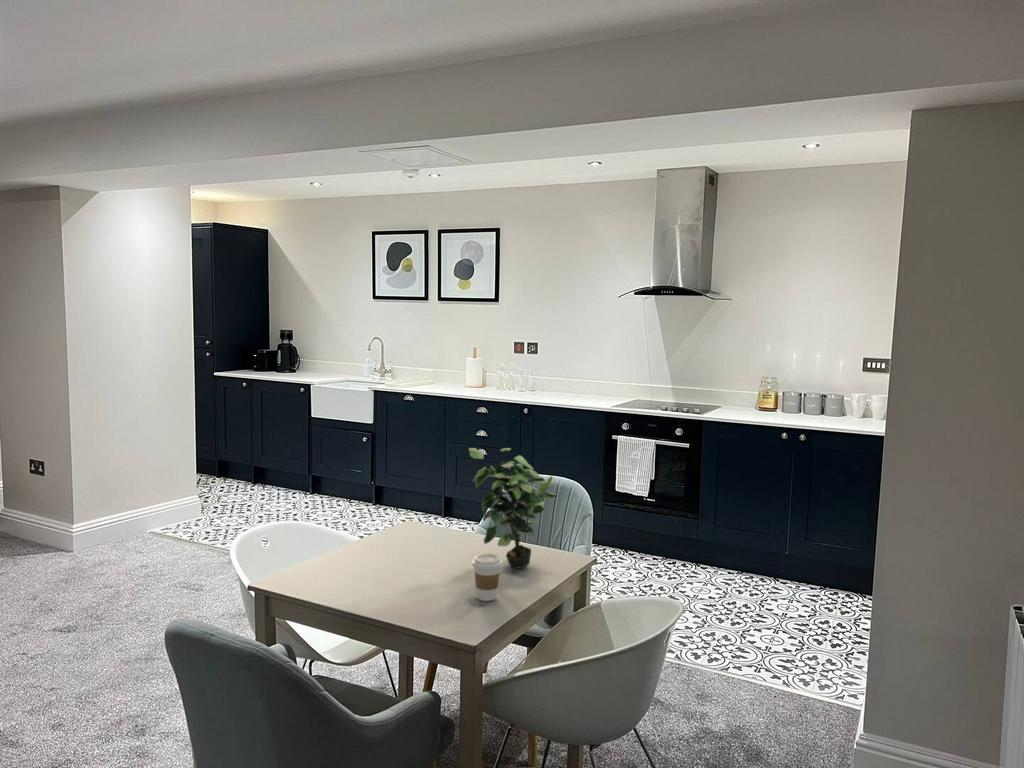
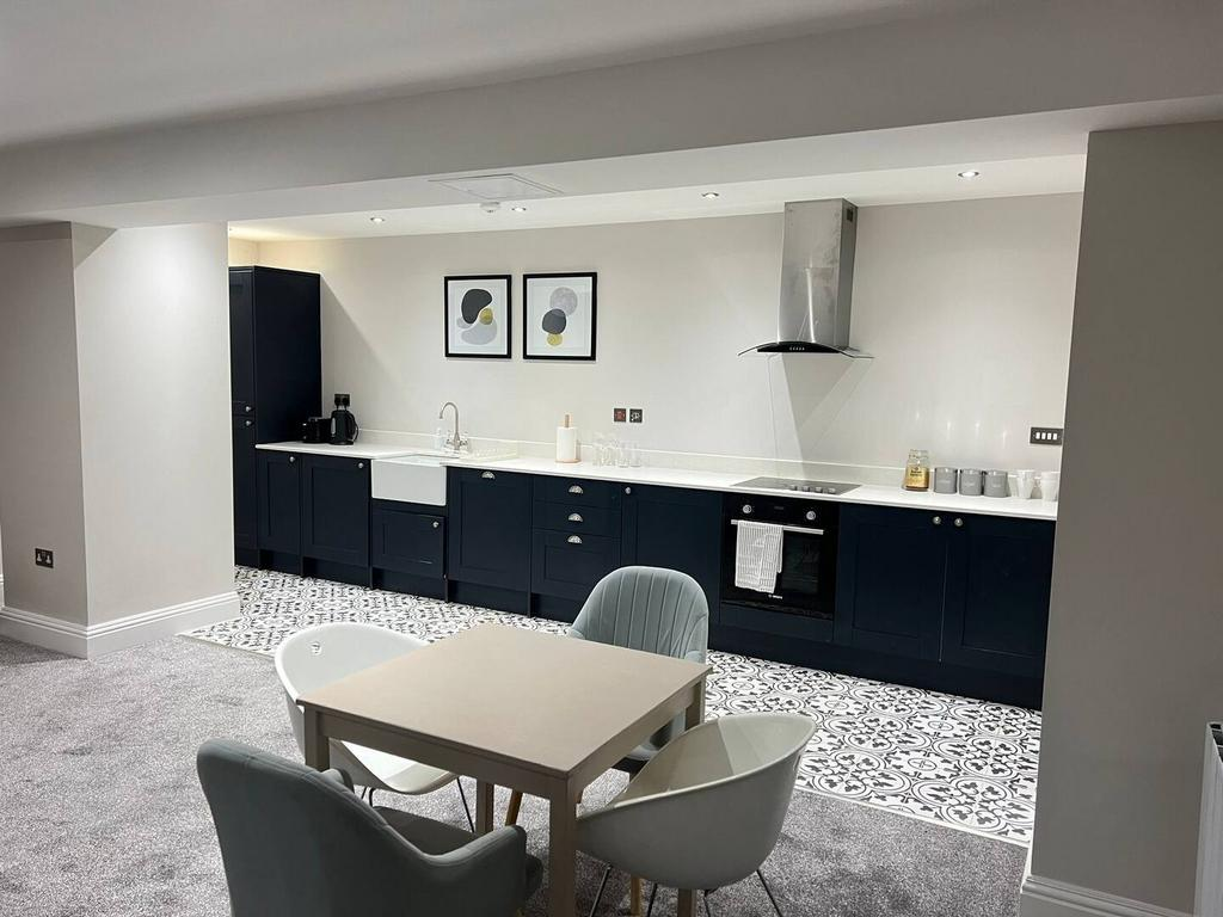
- potted plant (511, 509)
- coffee cup (487, 577)
